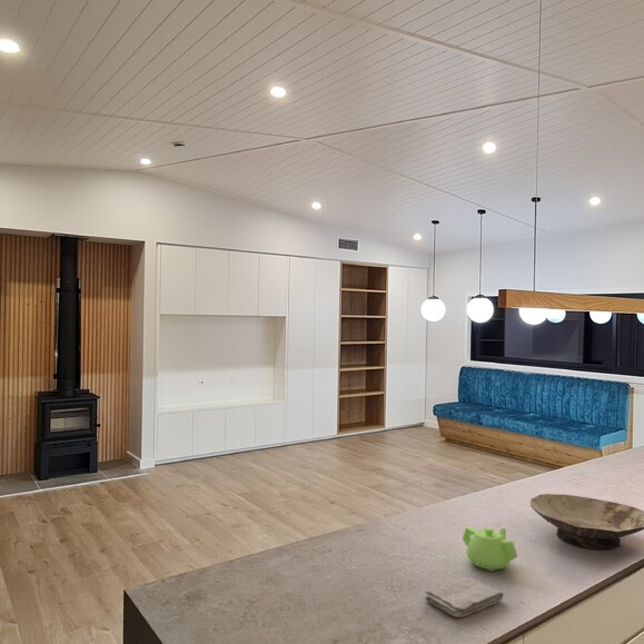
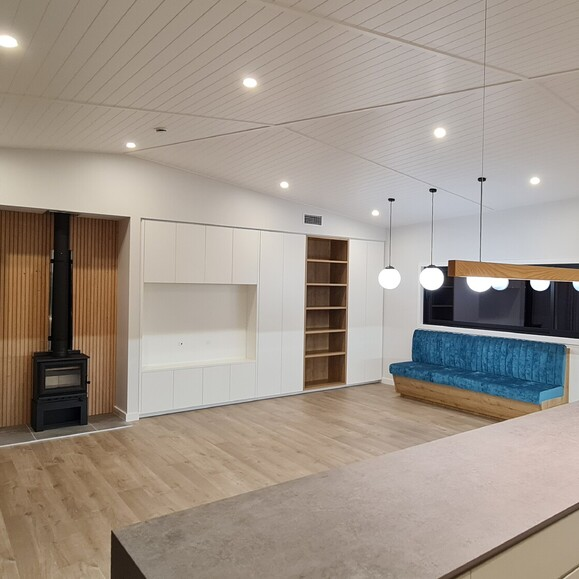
- bowl (587, 523)
- teapot (491, 545)
- washcloth (463, 594)
